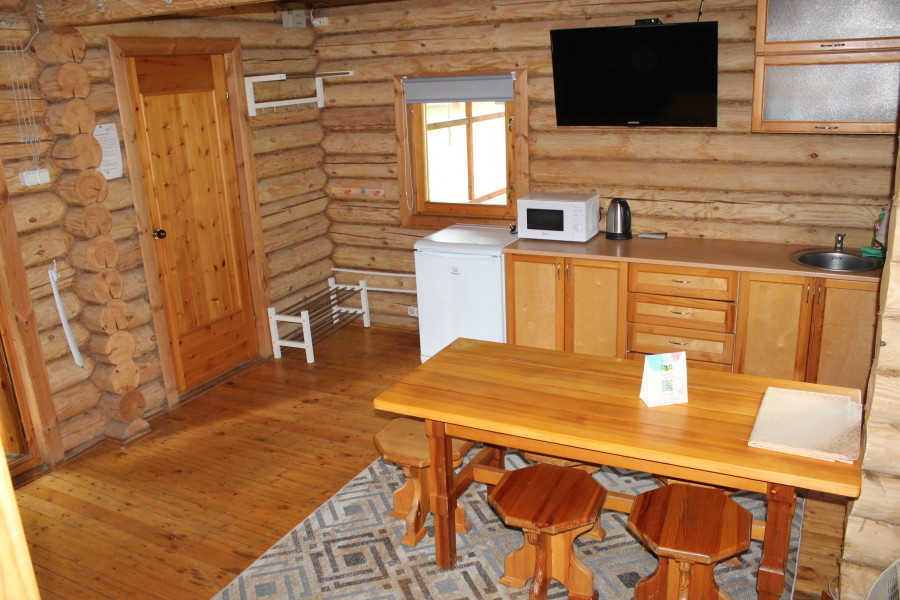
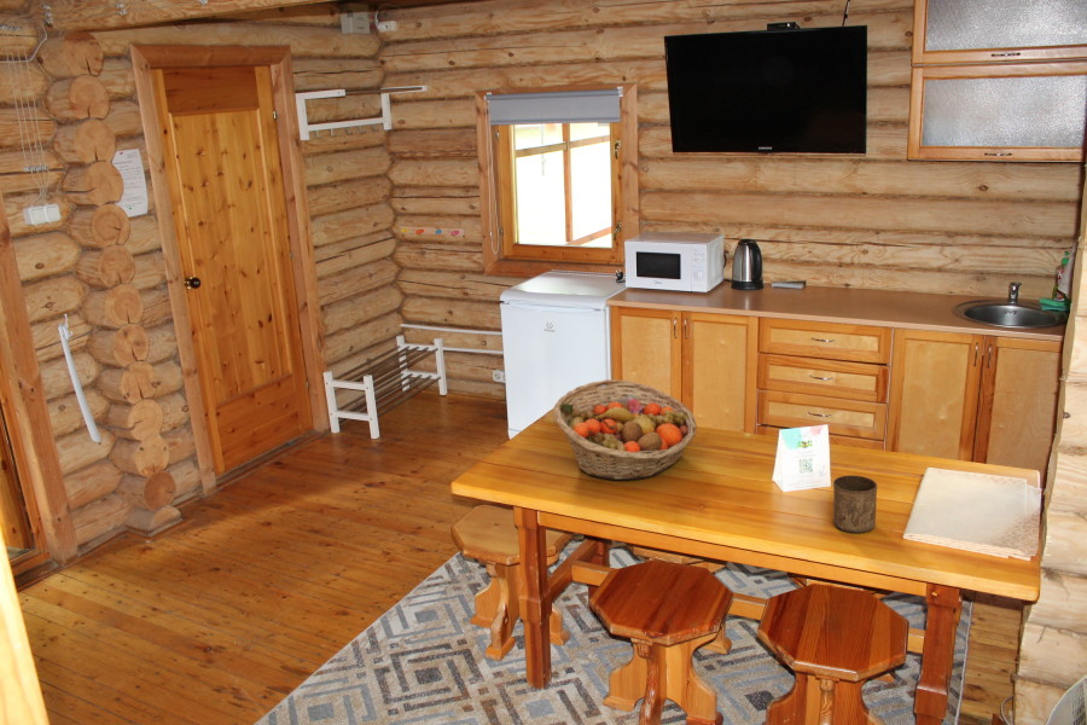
+ fruit basket (624, 428)
+ cup (854, 504)
